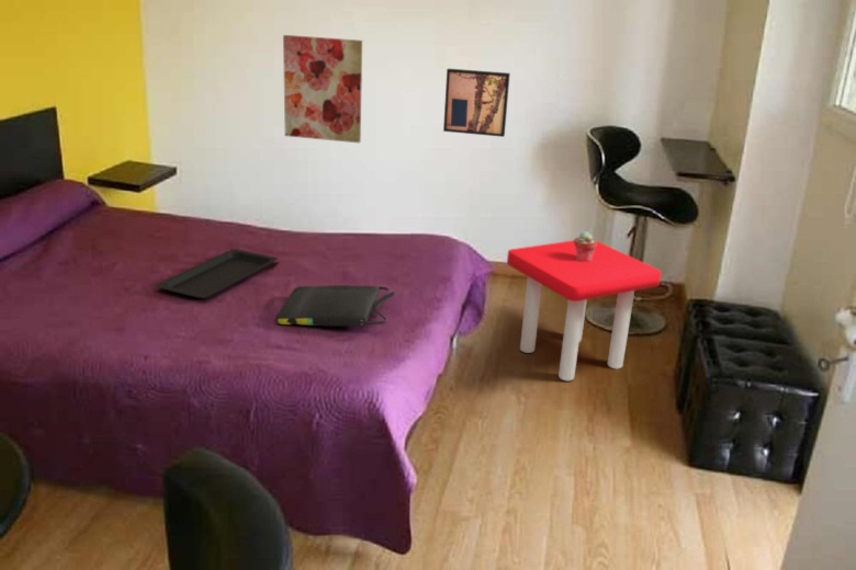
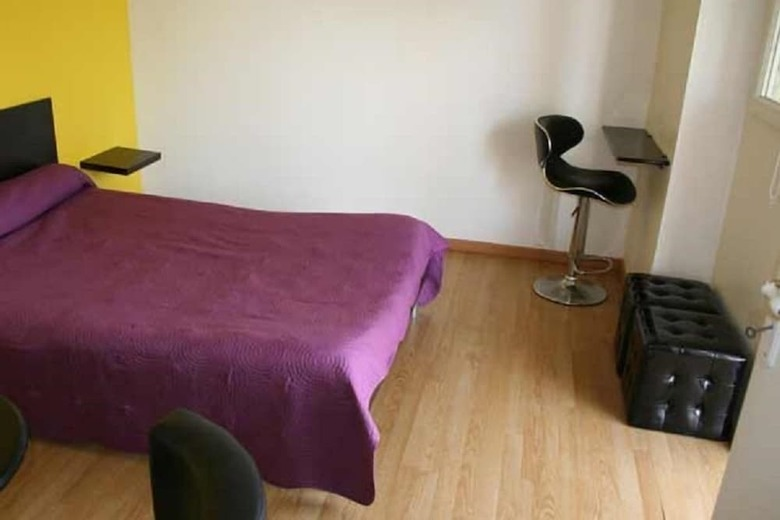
- wall art (475, 102)
- stool (576, 310)
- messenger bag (338, 305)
- wall art (322, 89)
- potted succulent (585, 244)
- serving tray (219, 274)
